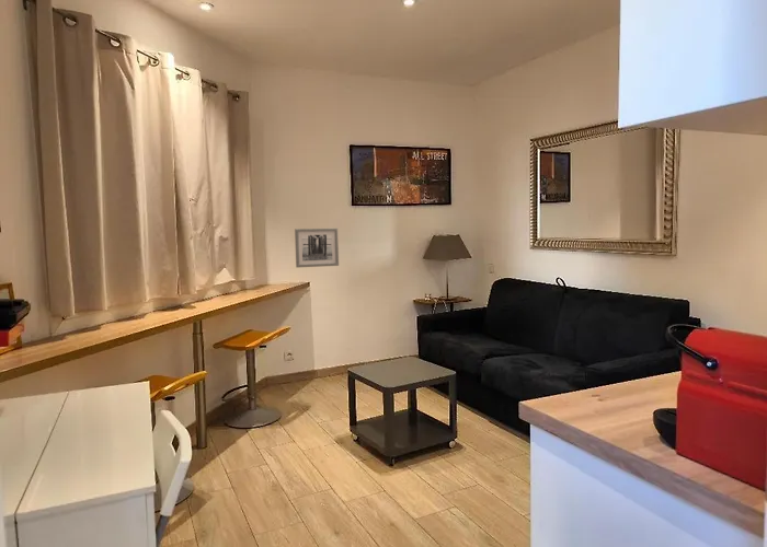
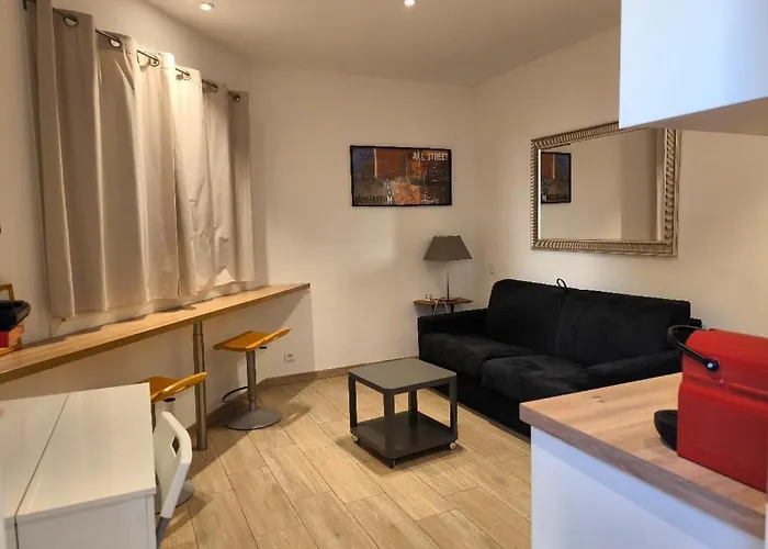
- wall art (317, 247)
